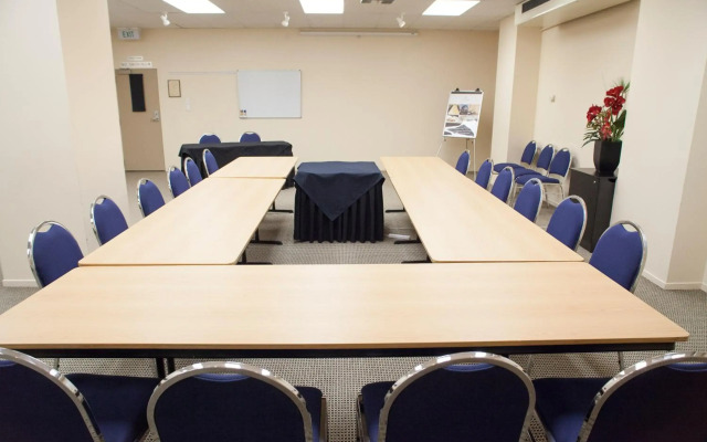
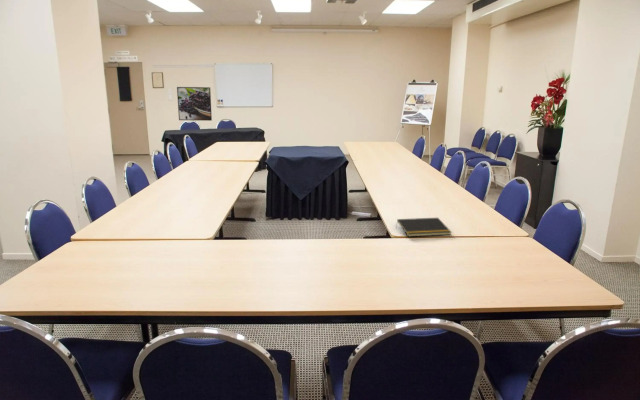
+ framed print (194, 103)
+ notepad (423, 226)
